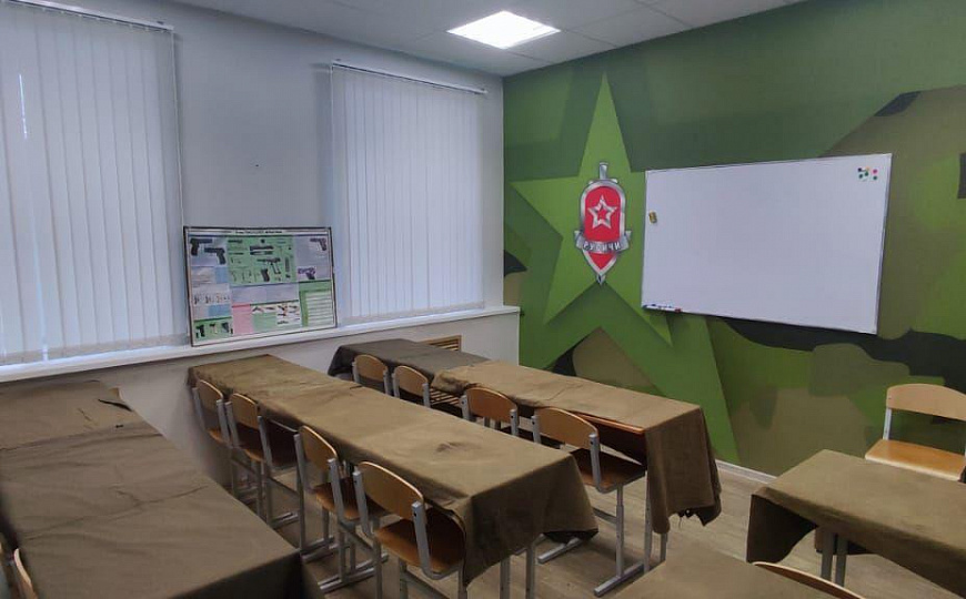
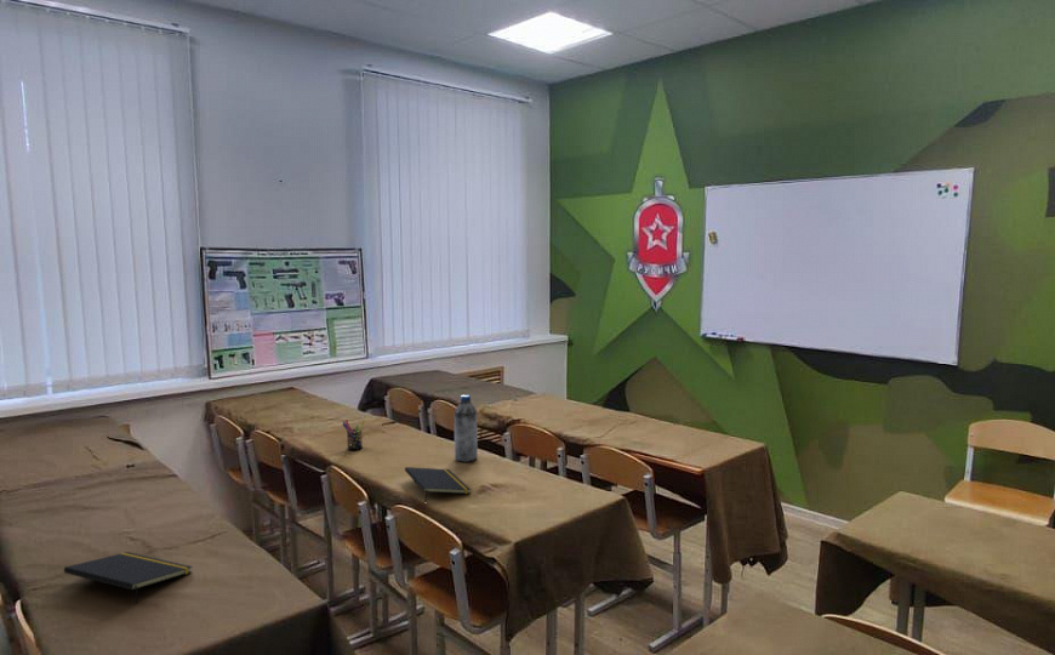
+ notepad (437, 479)
+ water bottle (466, 427)
+ notepad (129, 569)
+ pen holder (354, 433)
